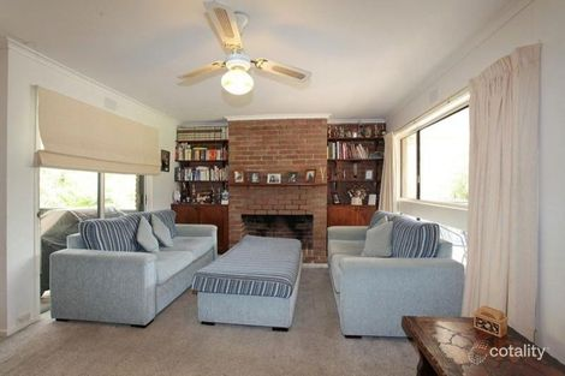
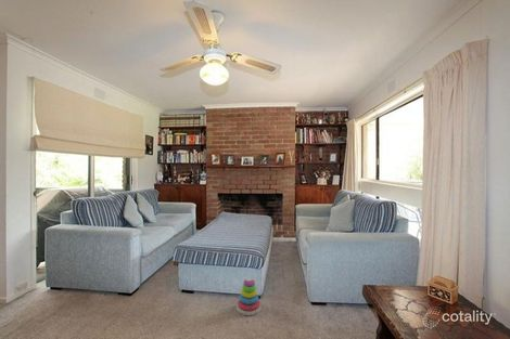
+ stacking toy (248, 294)
